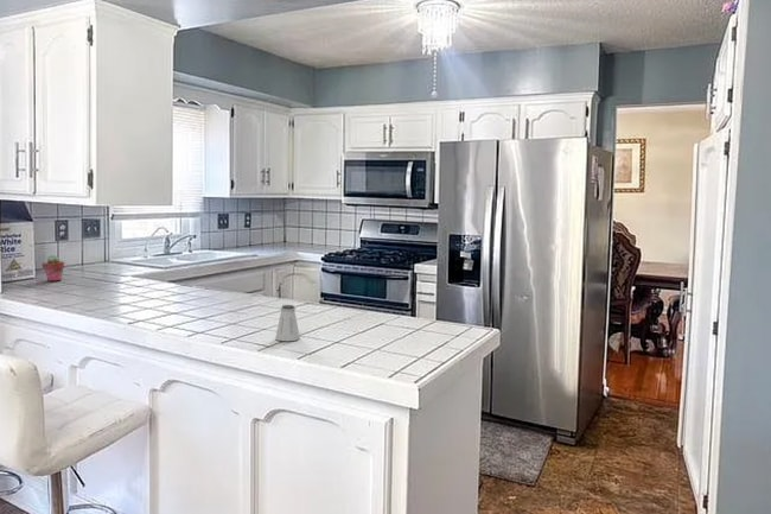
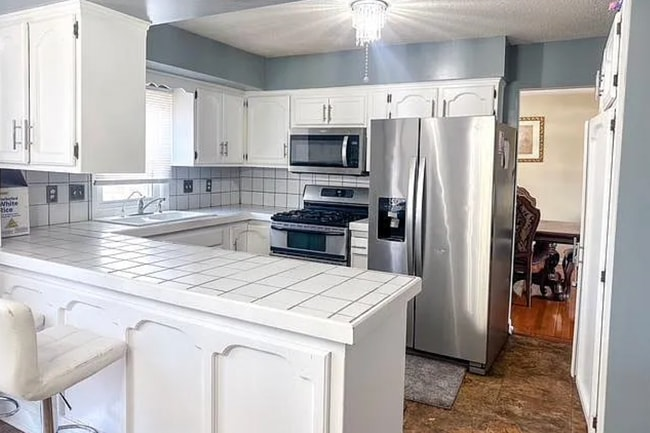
- saltshaker (287, 322)
- potted succulent (53, 267)
